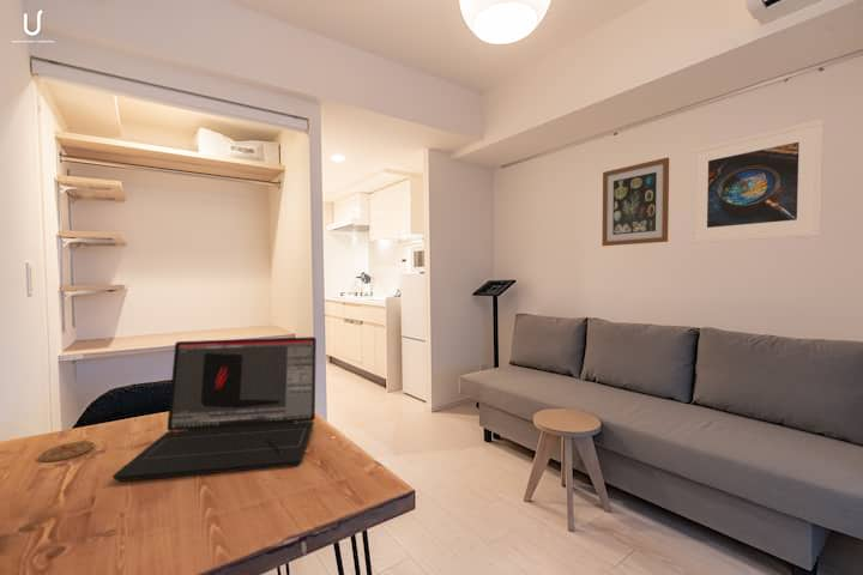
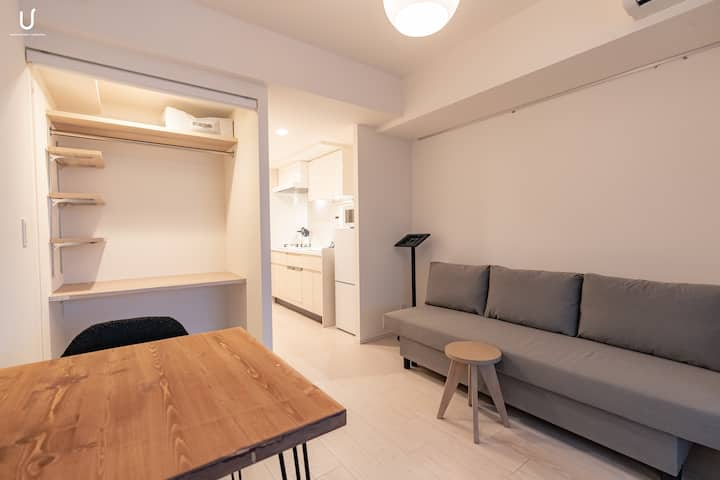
- coaster (67, 450)
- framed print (749, 188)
- wall art (633, 205)
- laptop (231, 397)
